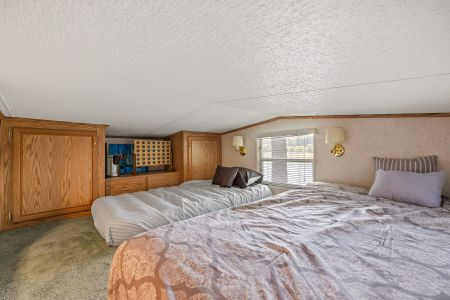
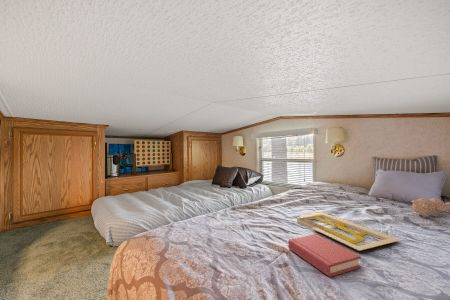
+ hardback book (321, 252)
+ serving tray (338, 227)
+ teddy bear (431, 206)
